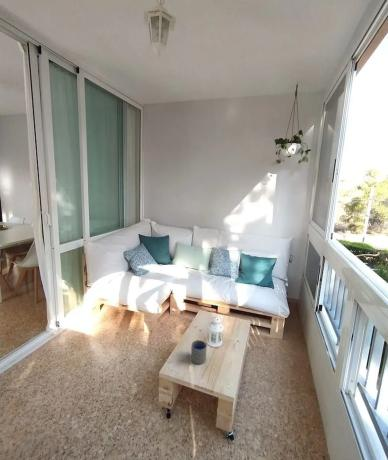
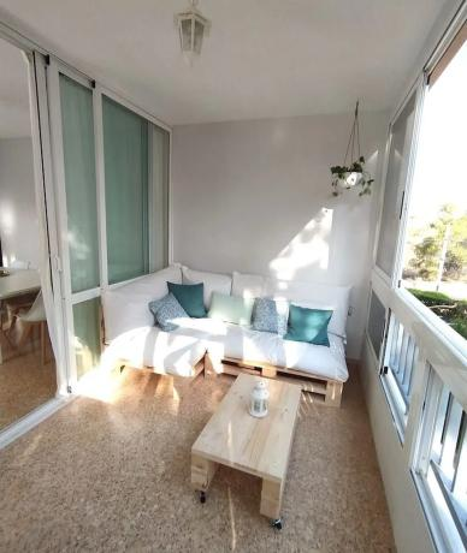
- cup (198, 351)
